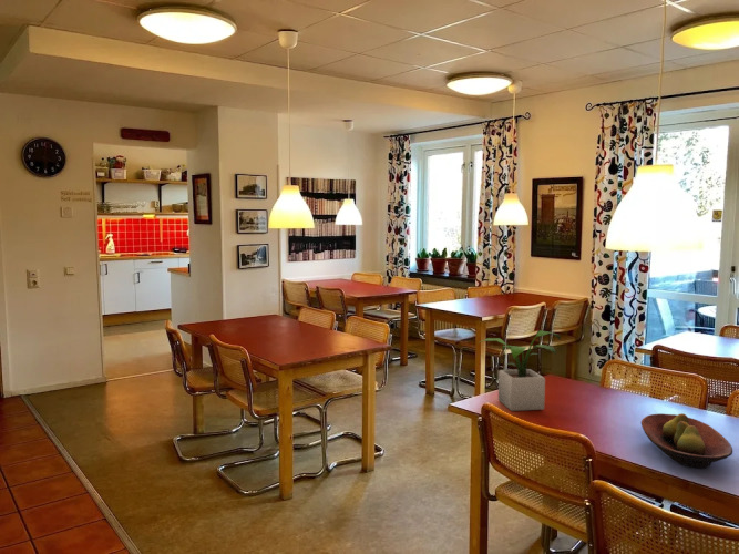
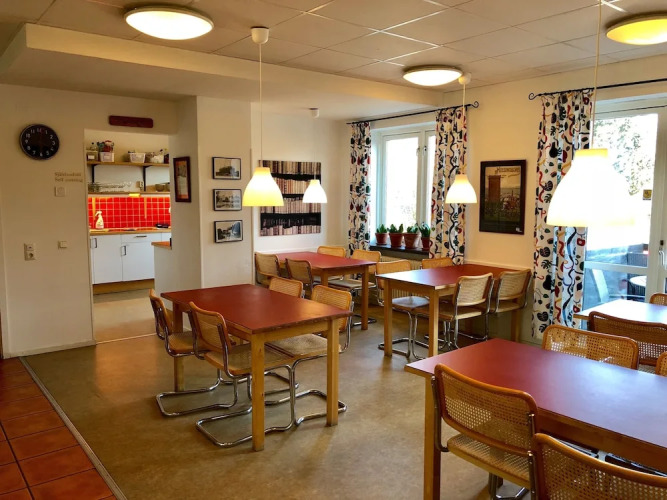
- fruit bowl (684, 434)
- potted plant (526, 369)
